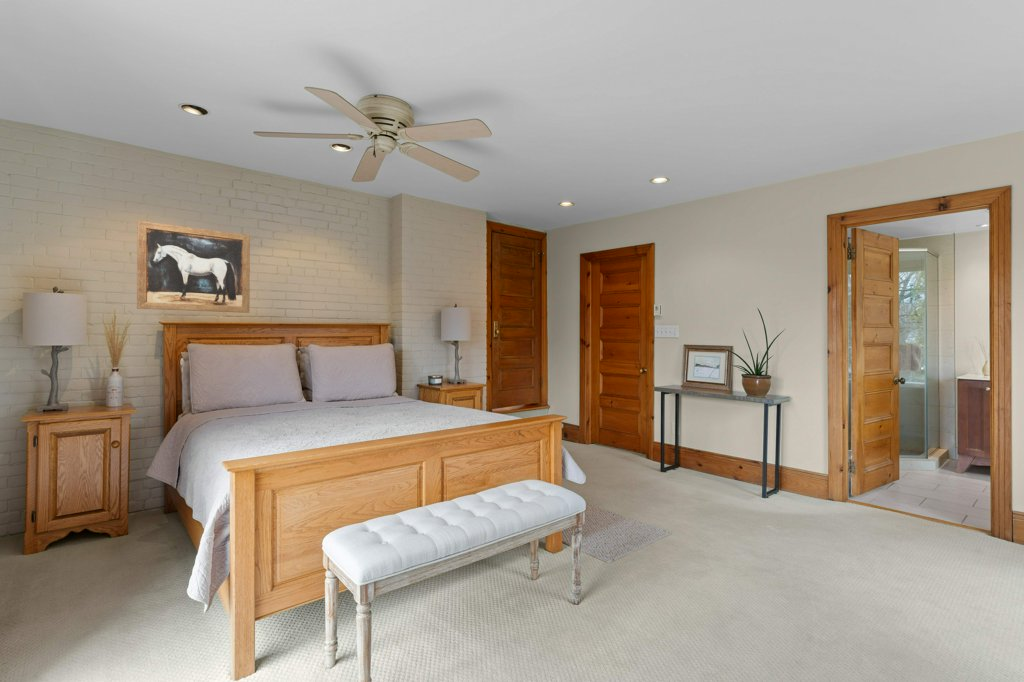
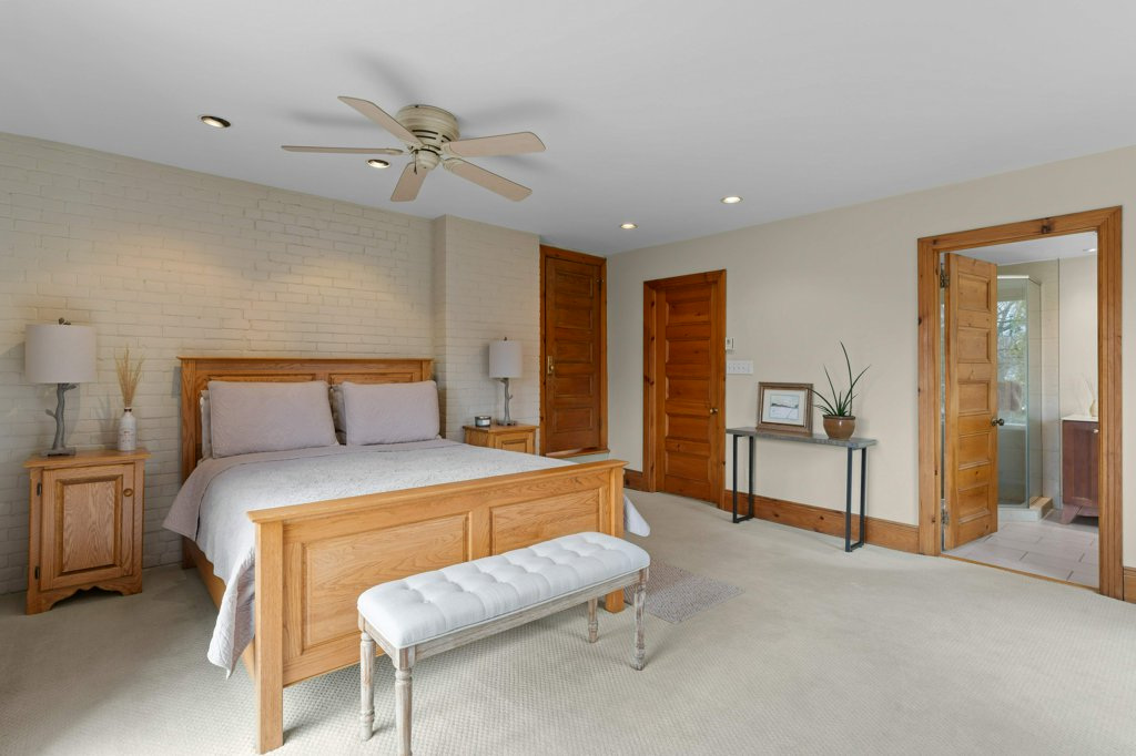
- wall art (196, 269)
